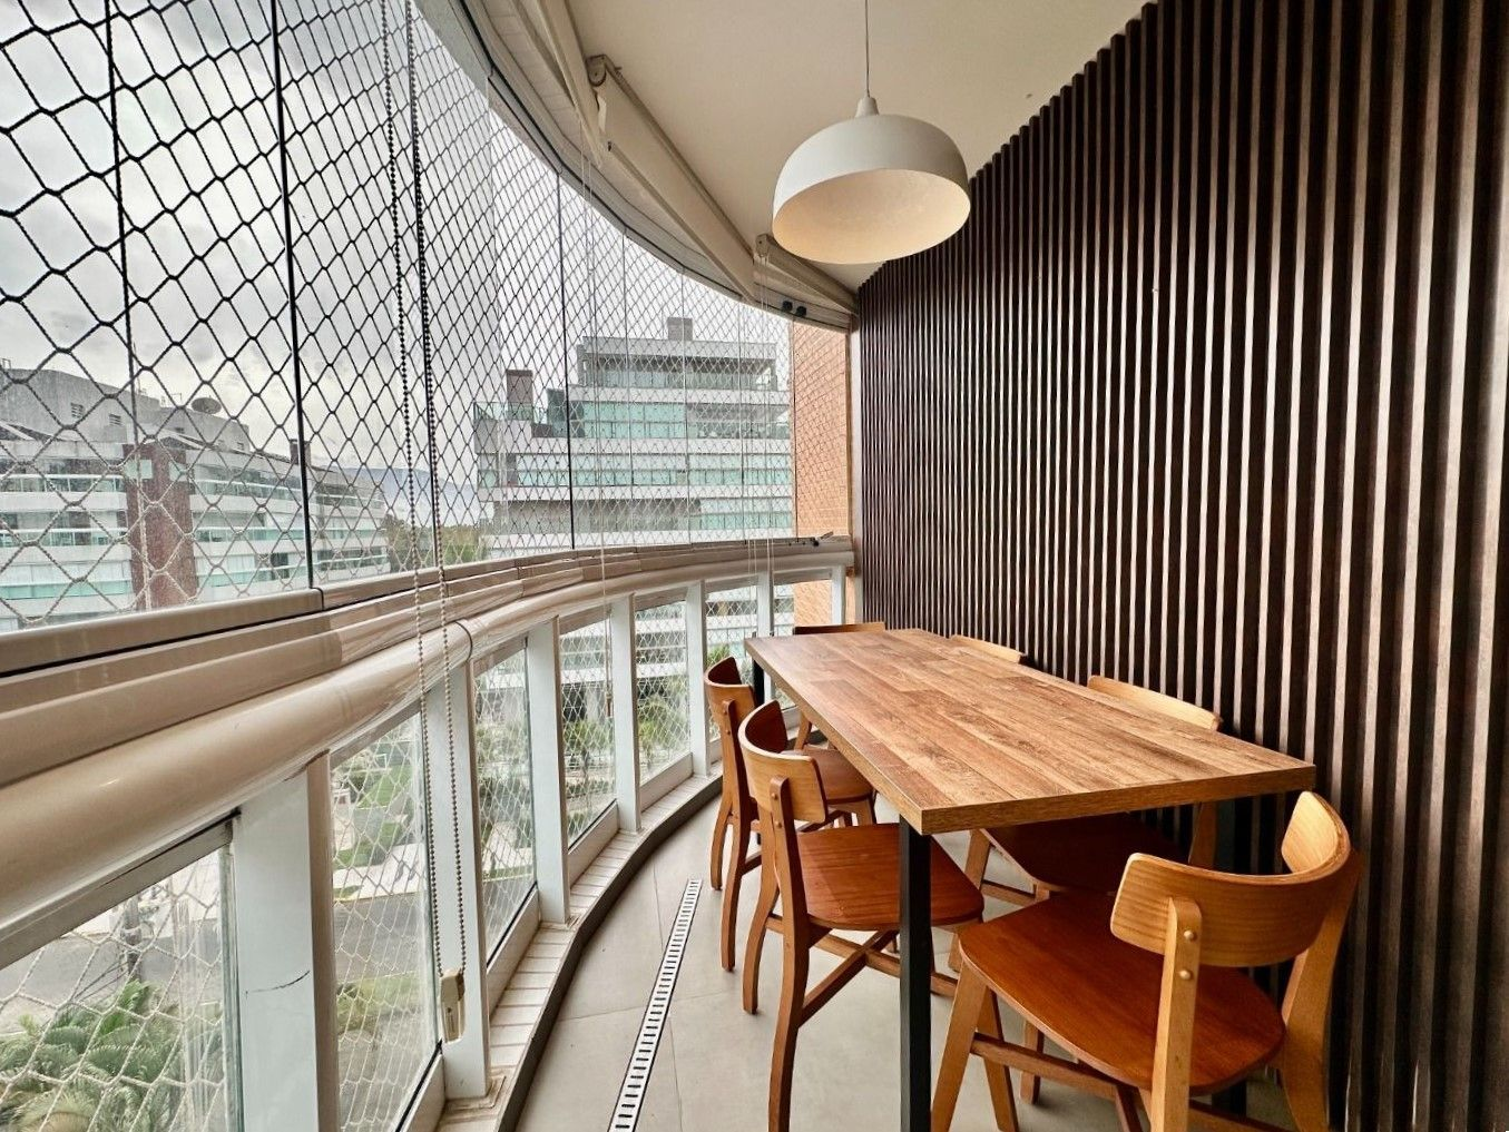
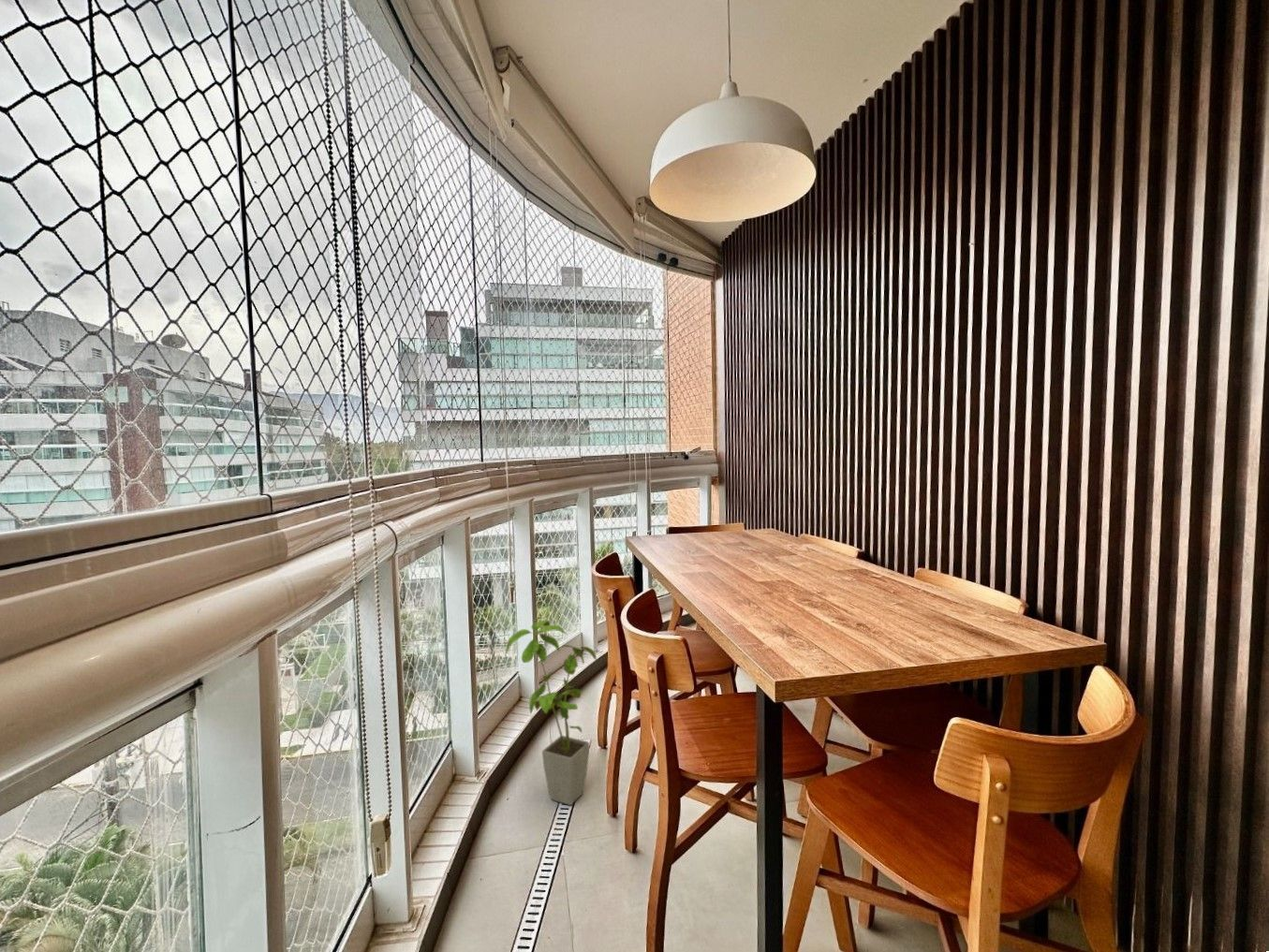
+ house plant (553, 712)
